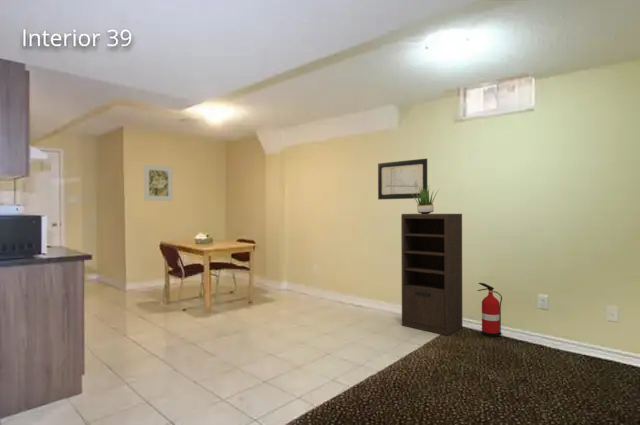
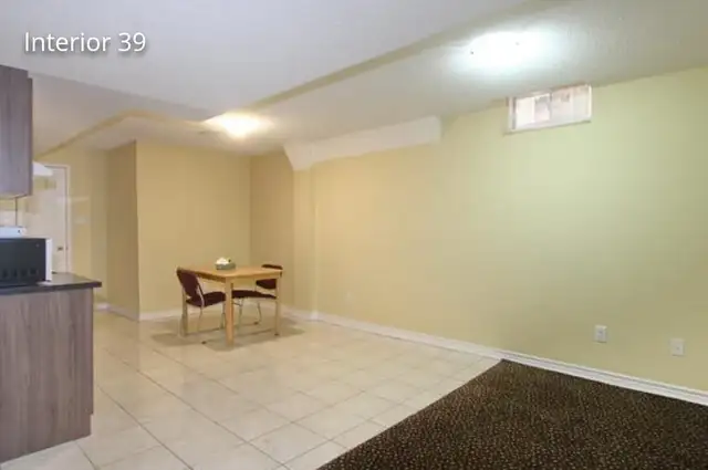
- fire extinguisher (489, 309)
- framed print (158, 183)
- wall art (401, 180)
- potted plant (425, 199)
- shelving unit (431, 270)
